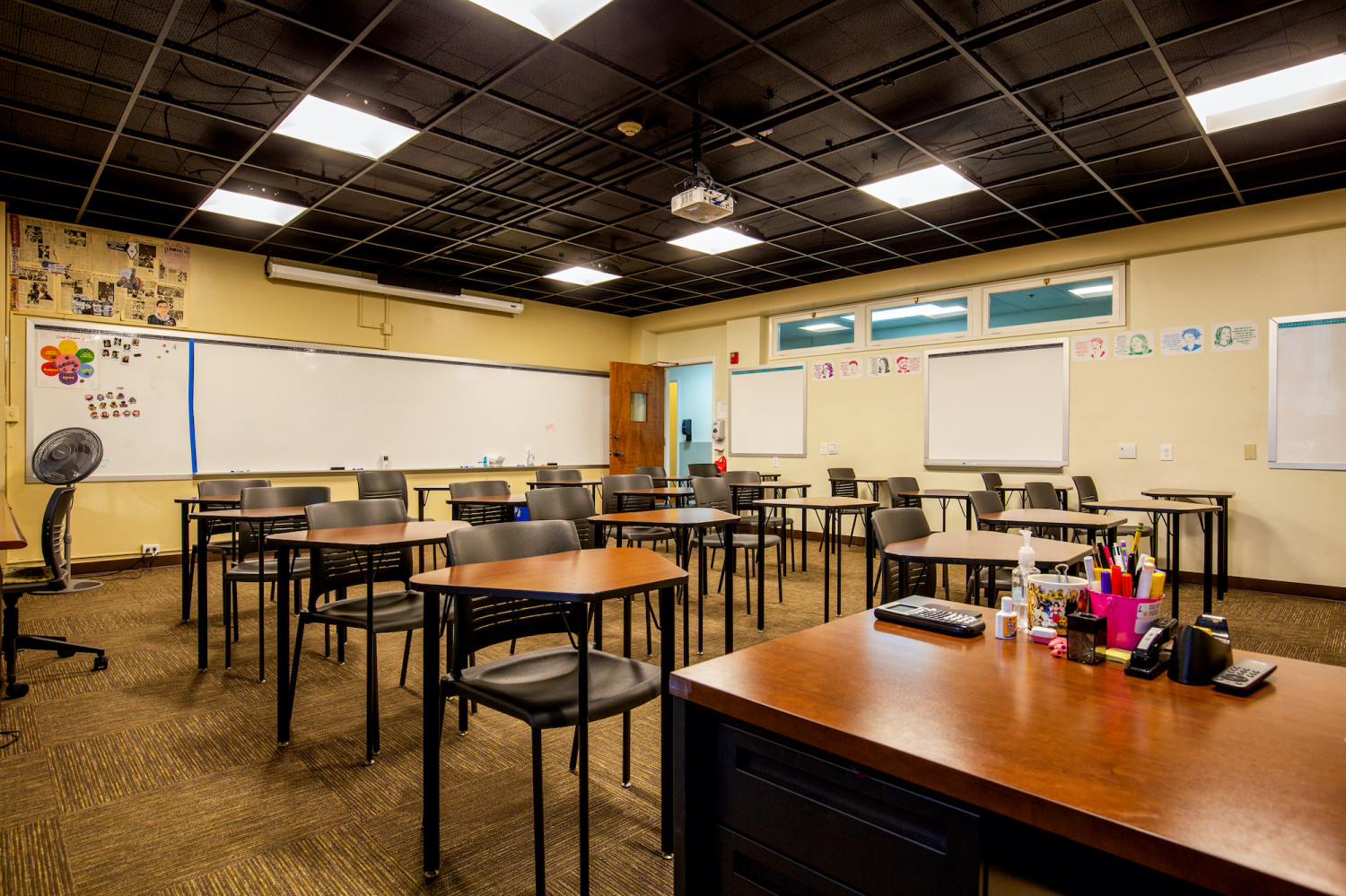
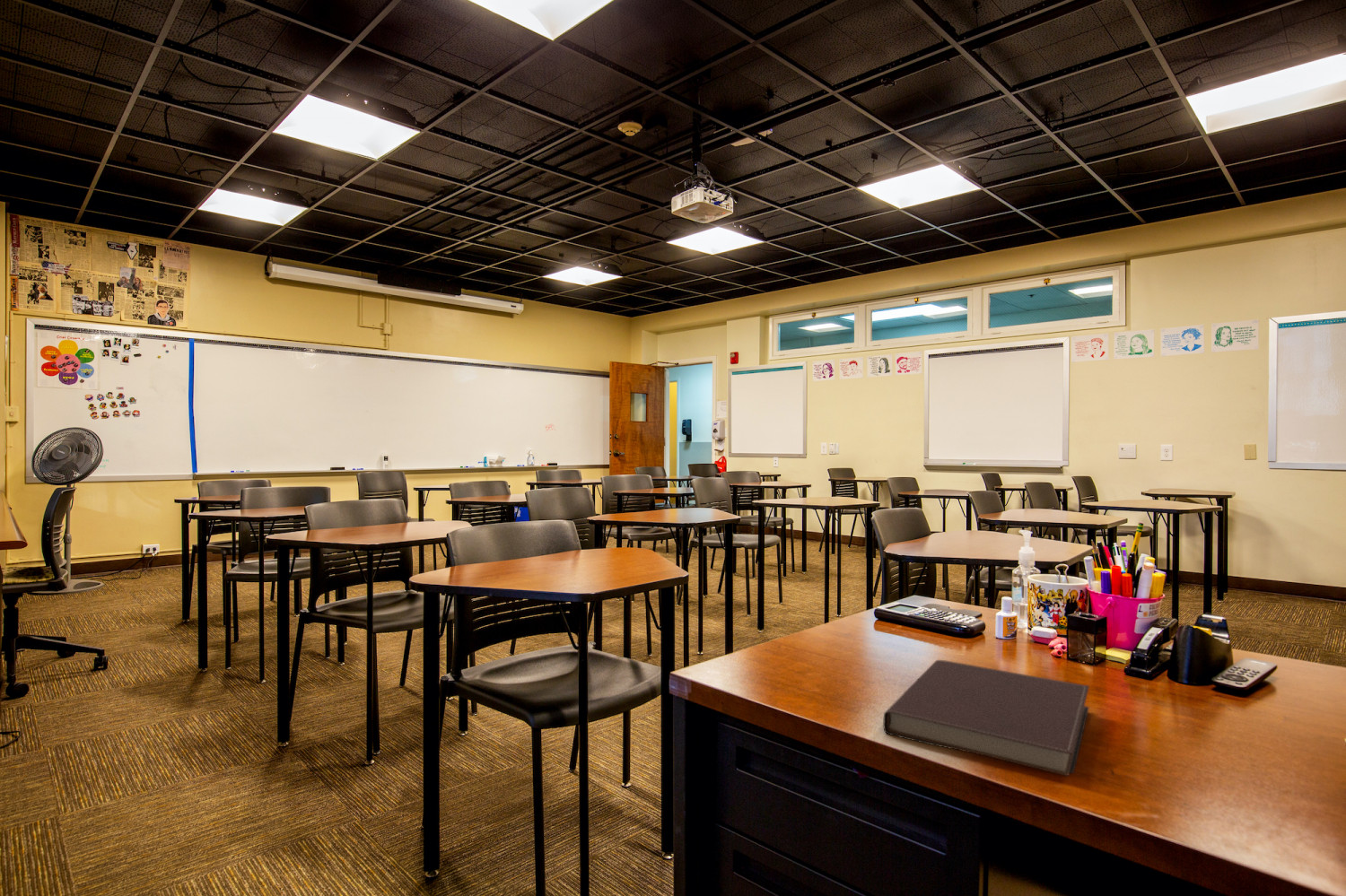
+ notebook (991, 709)
